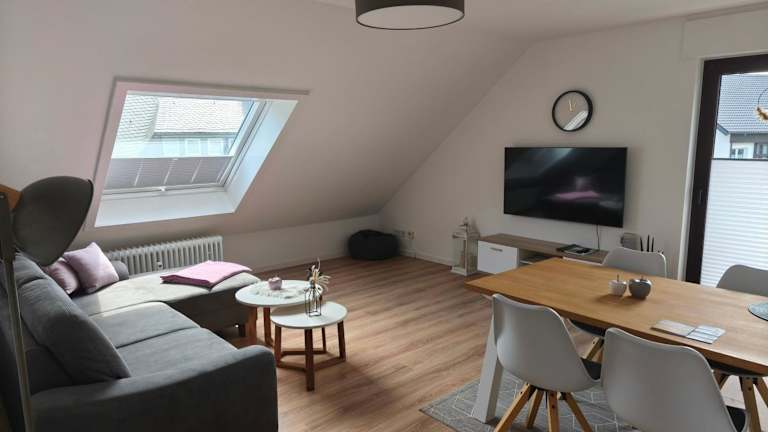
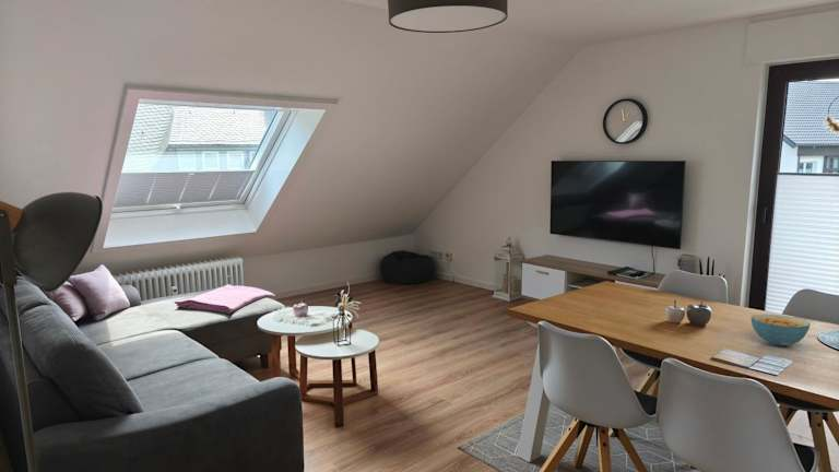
+ cereal bowl (779, 331)
